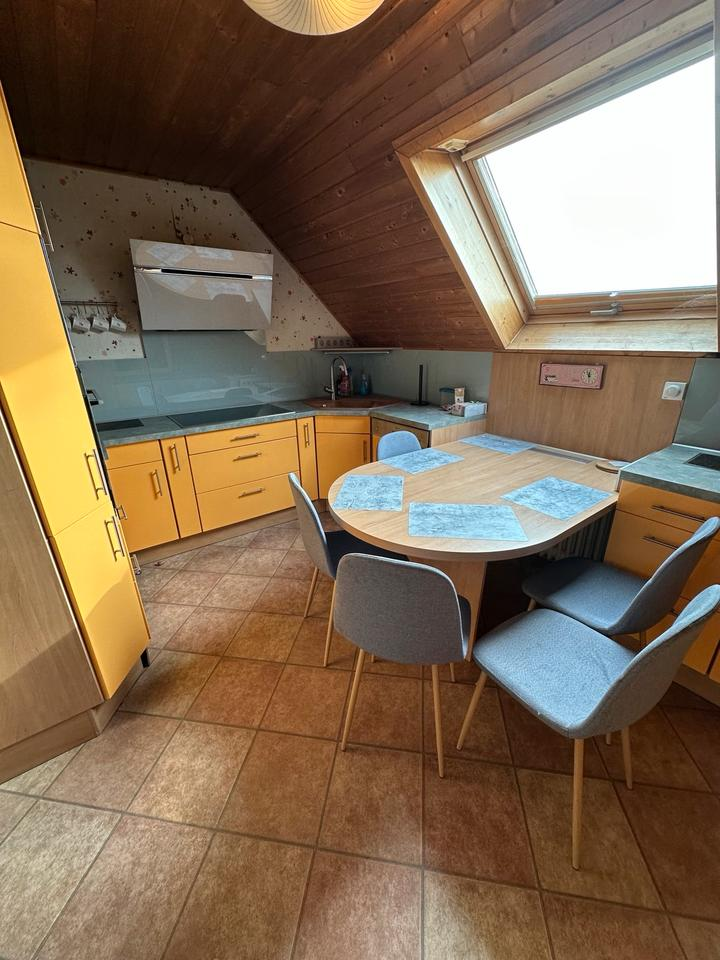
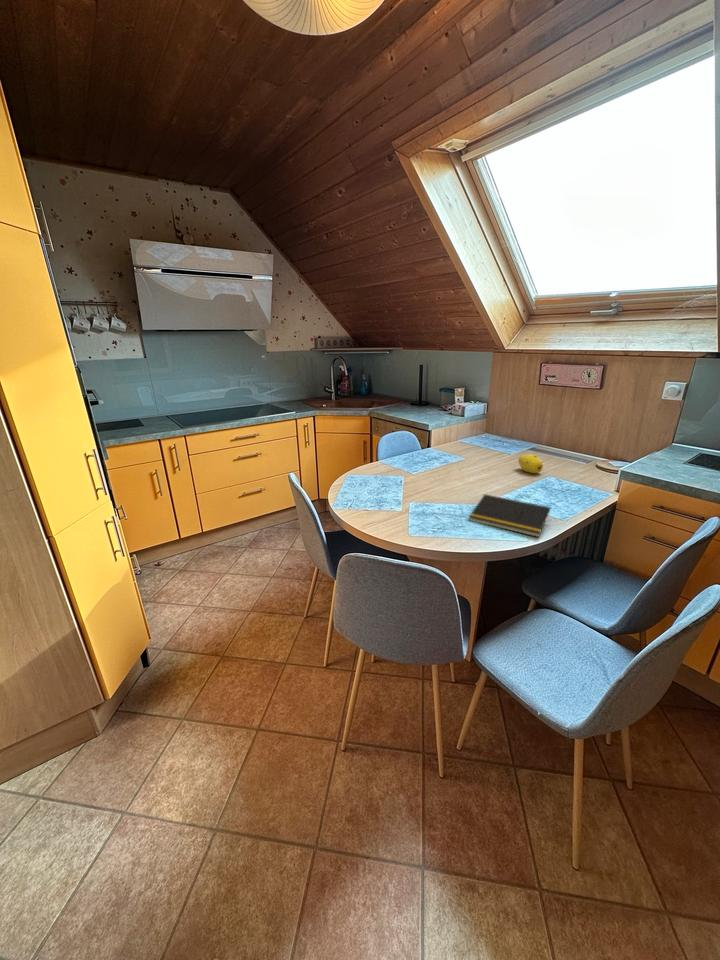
+ fruit (529, 462)
+ notepad (509, 513)
